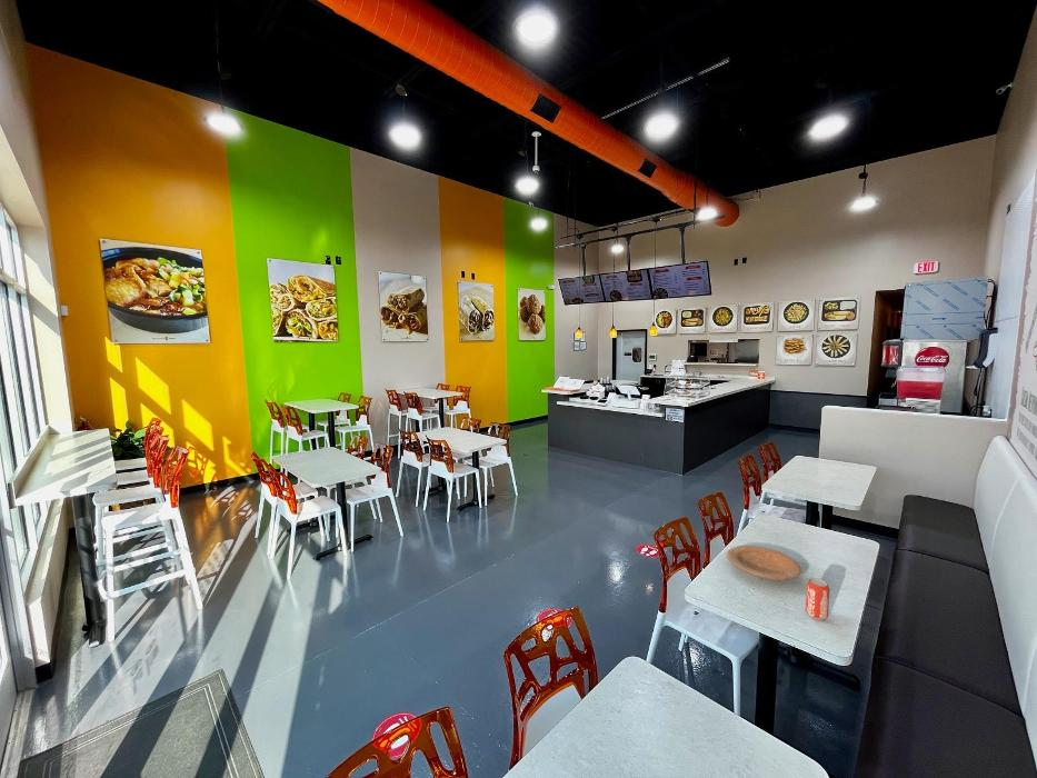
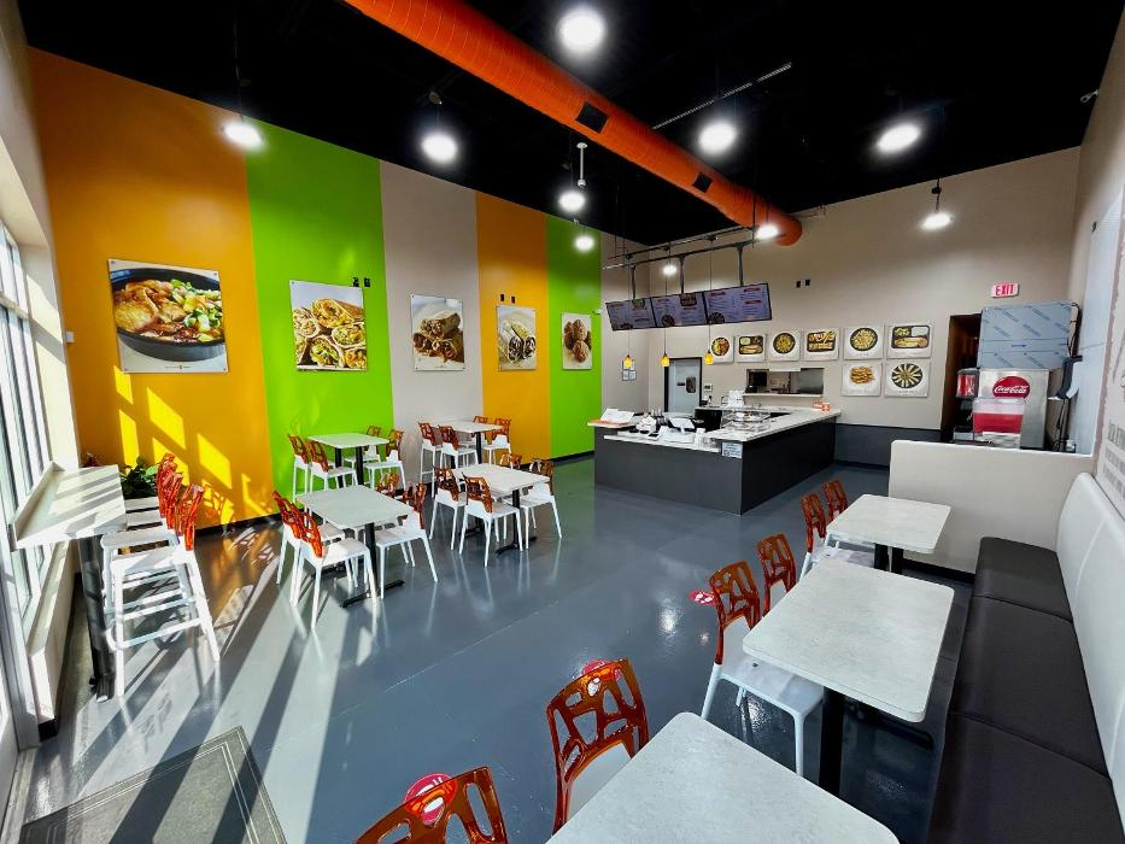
- plate (761, 565)
- beverage can (817, 599)
